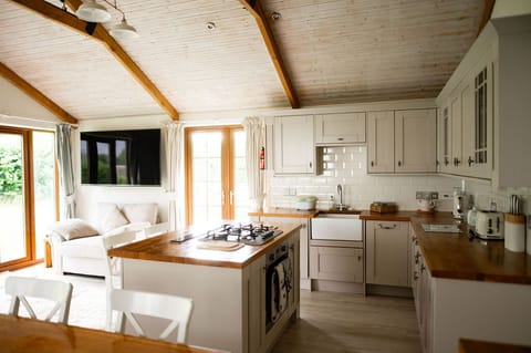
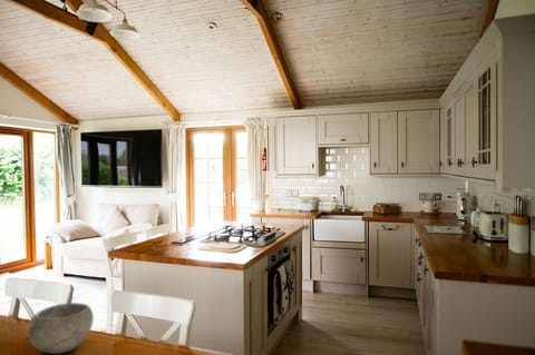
+ bowl (62, 329)
